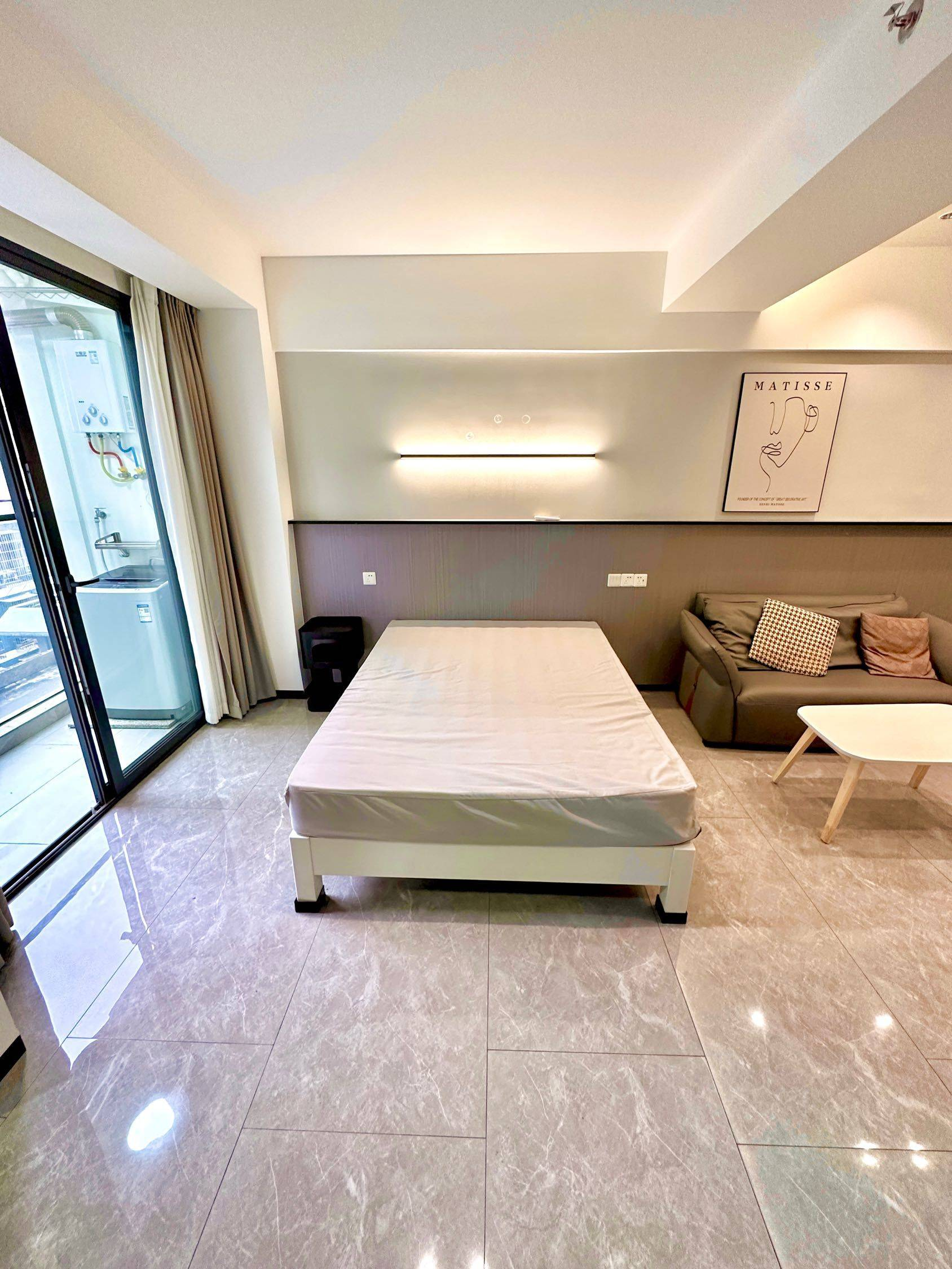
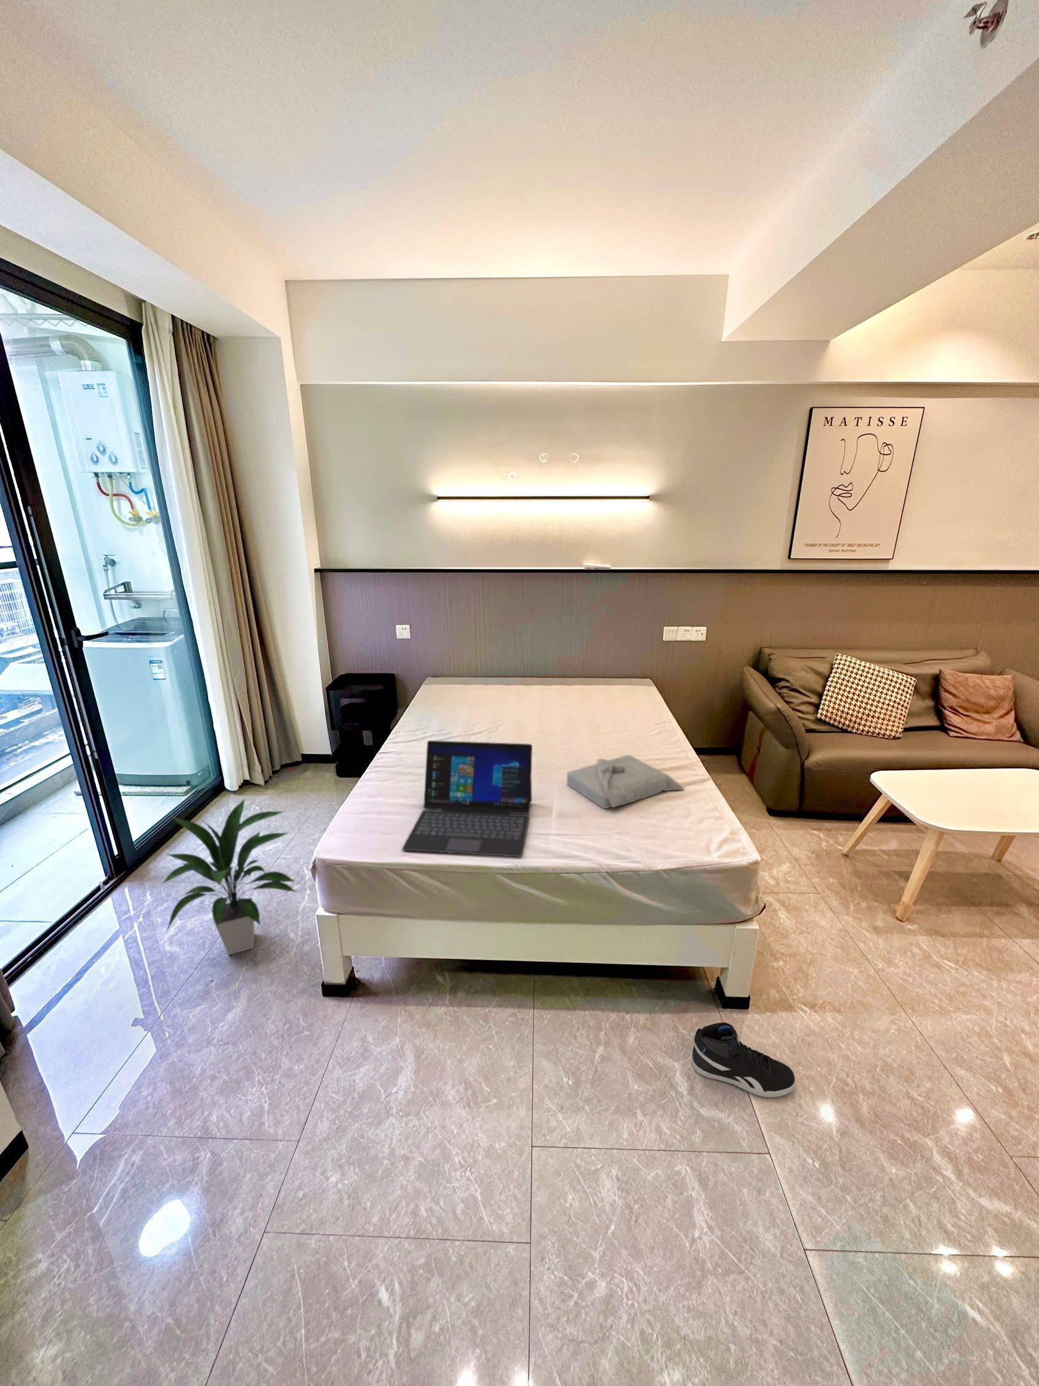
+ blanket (623, 775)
+ indoor plant (231, 876)
+ sneaker (744, 1056)
+ laptop (470, 793)
